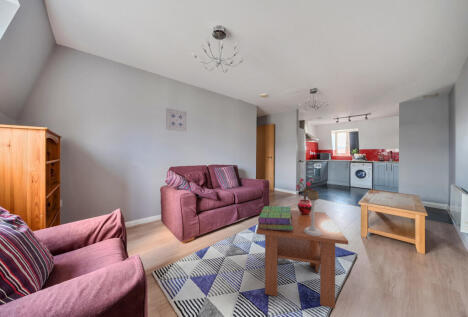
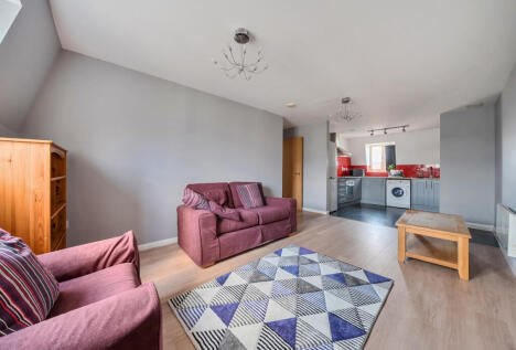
- stack of books (276, 217)
- coffee table (295, 249)
- wall art (176, 120)
- potted plant (304, 195)
- candle holder (312, 211)
